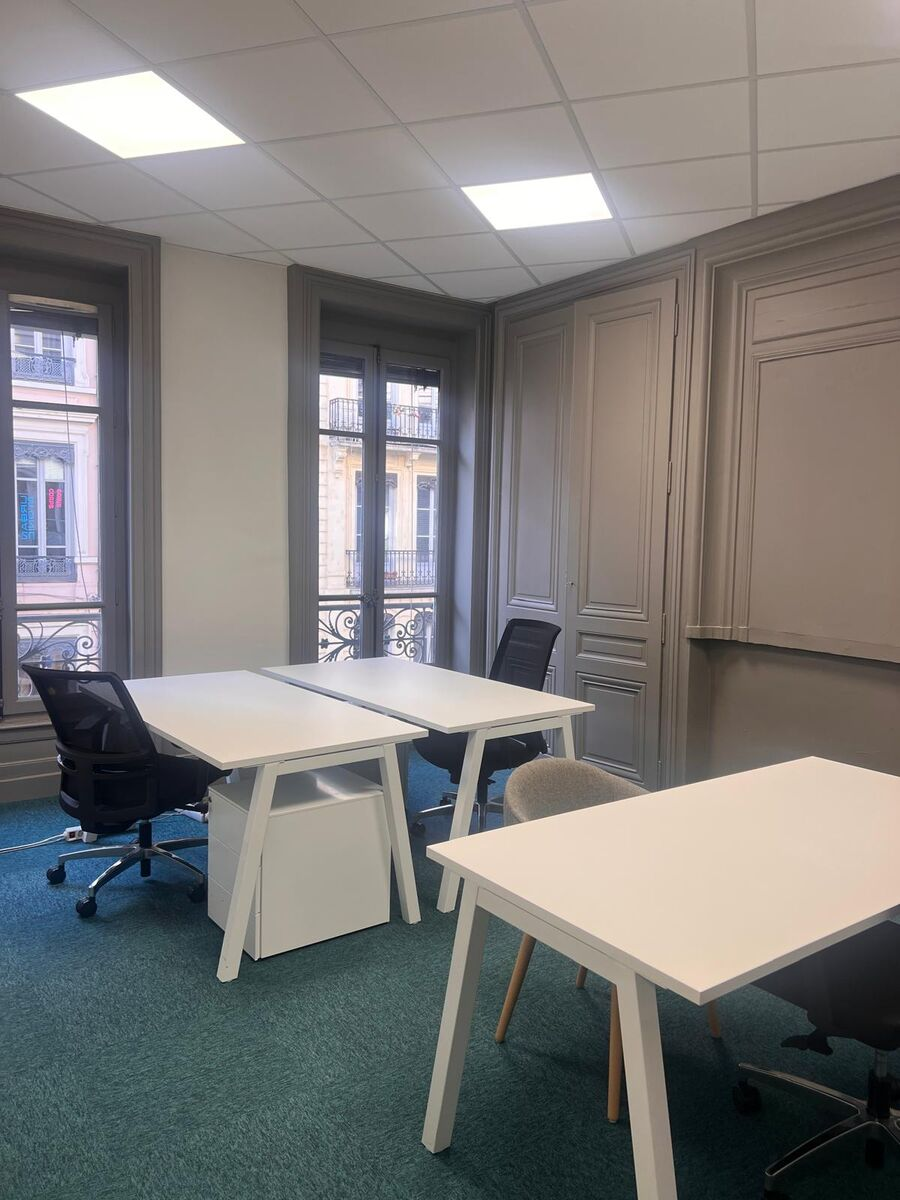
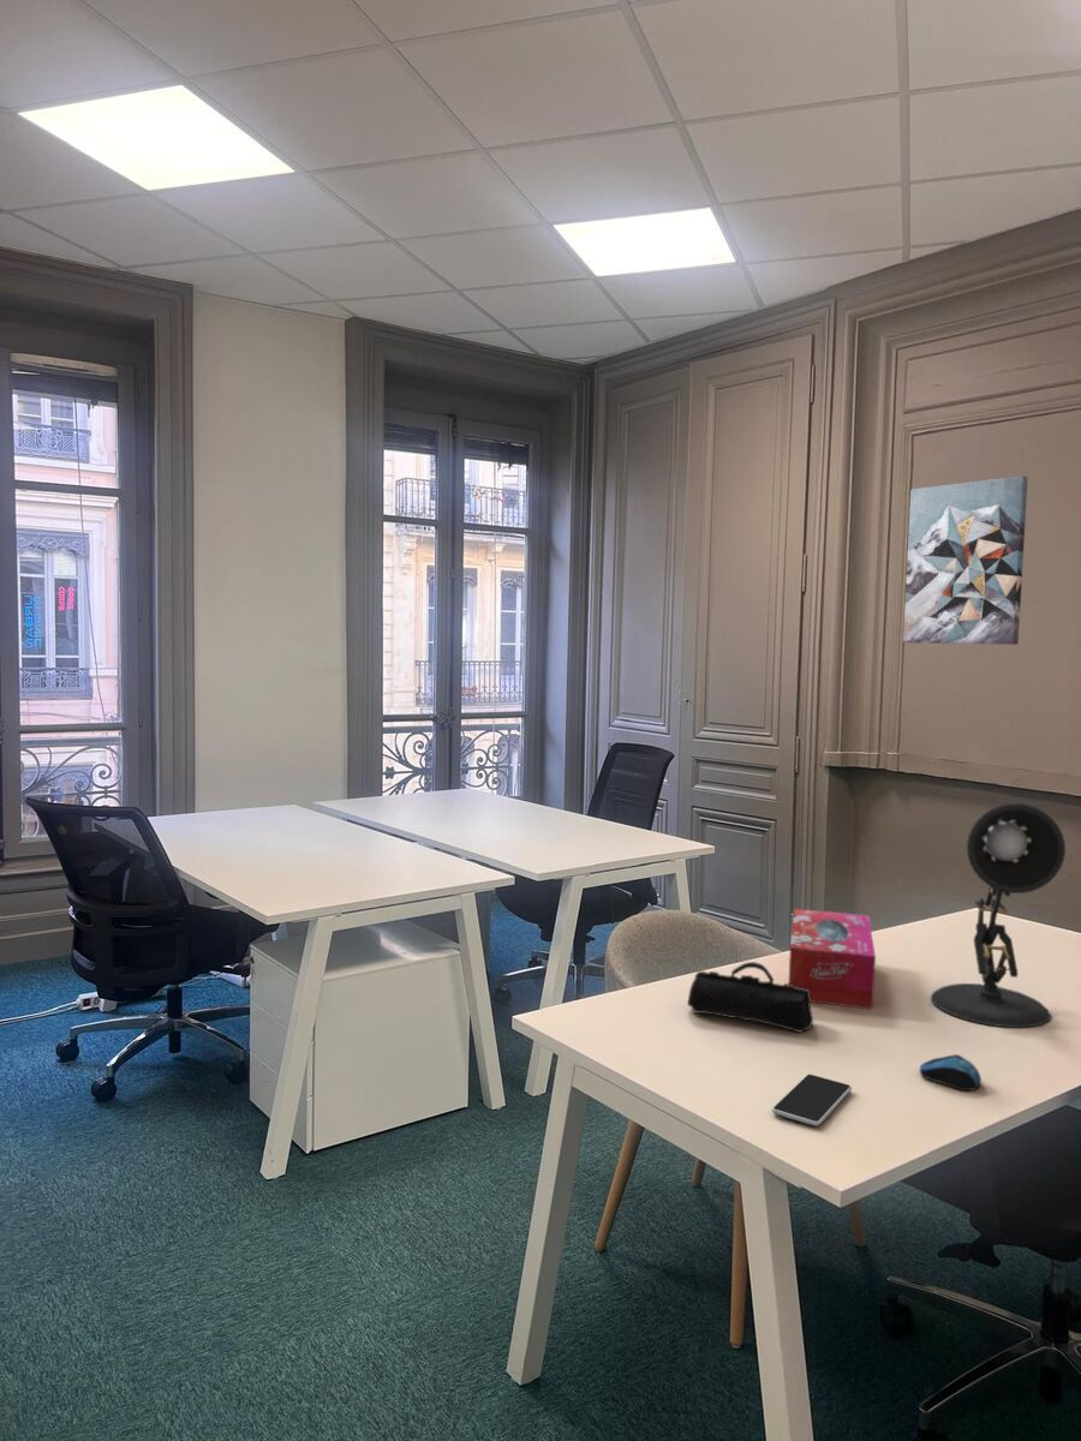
+ computer mouse (950, 1066)
+ smartphone (812, 1099)
+ desk lamp (996, 902)
+ wall art (962, 563)
+ tissue box (830, 955)
+ pencil case (749, 989)
